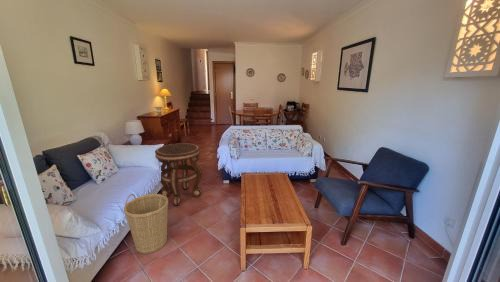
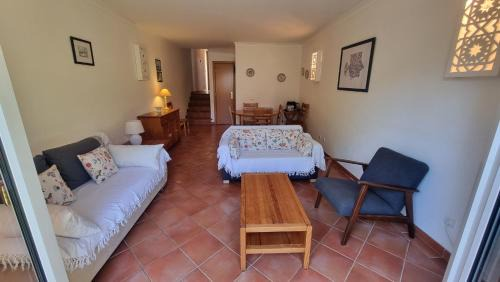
- side table (177, 172)
- basket (148, 220)
